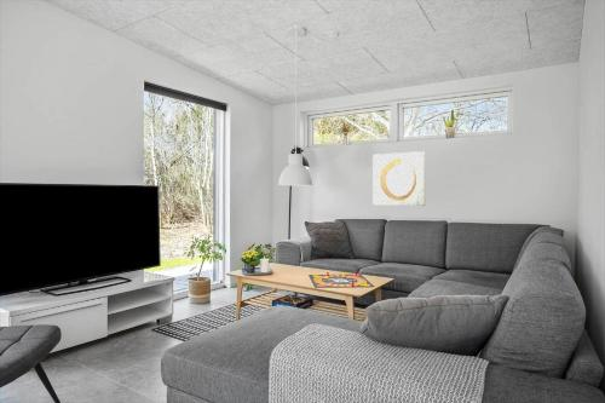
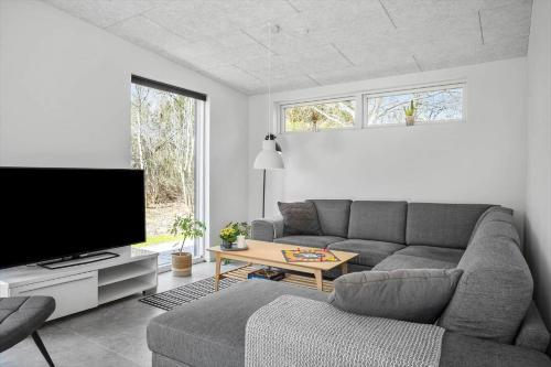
- wall art (398, 179)
